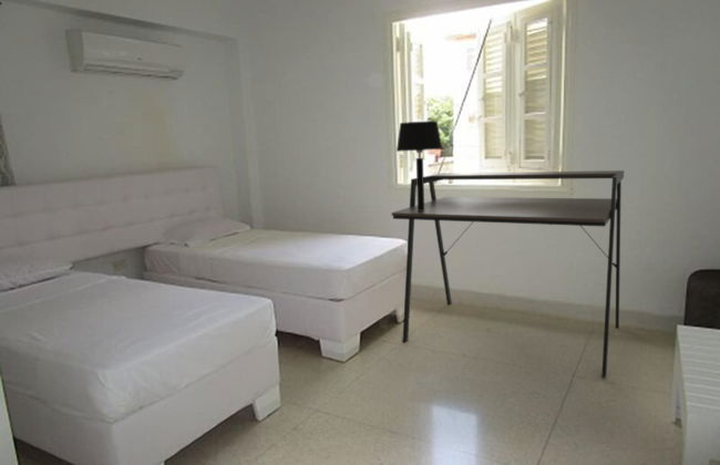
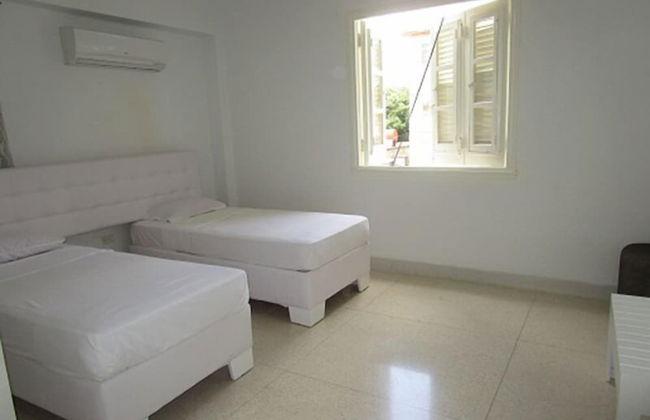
- desk (511, 223)
- table lamp (420, 166)
